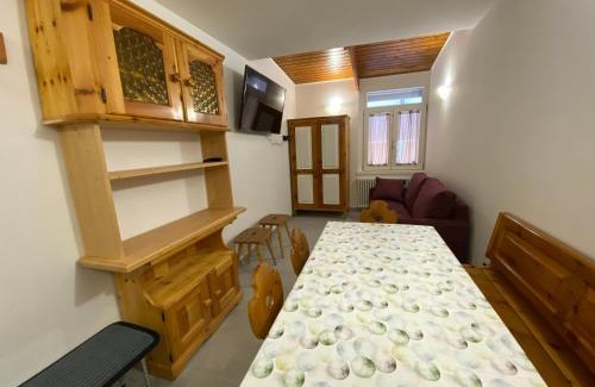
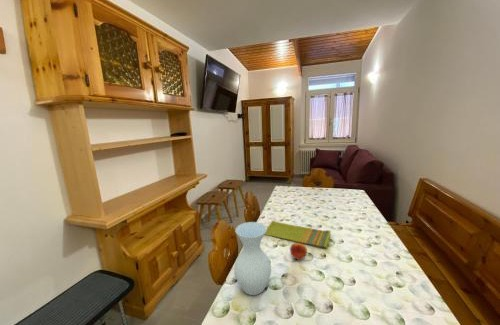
+ vase (252, 258)
+ dish towel (296, 232)
+ apple (298, 250)
